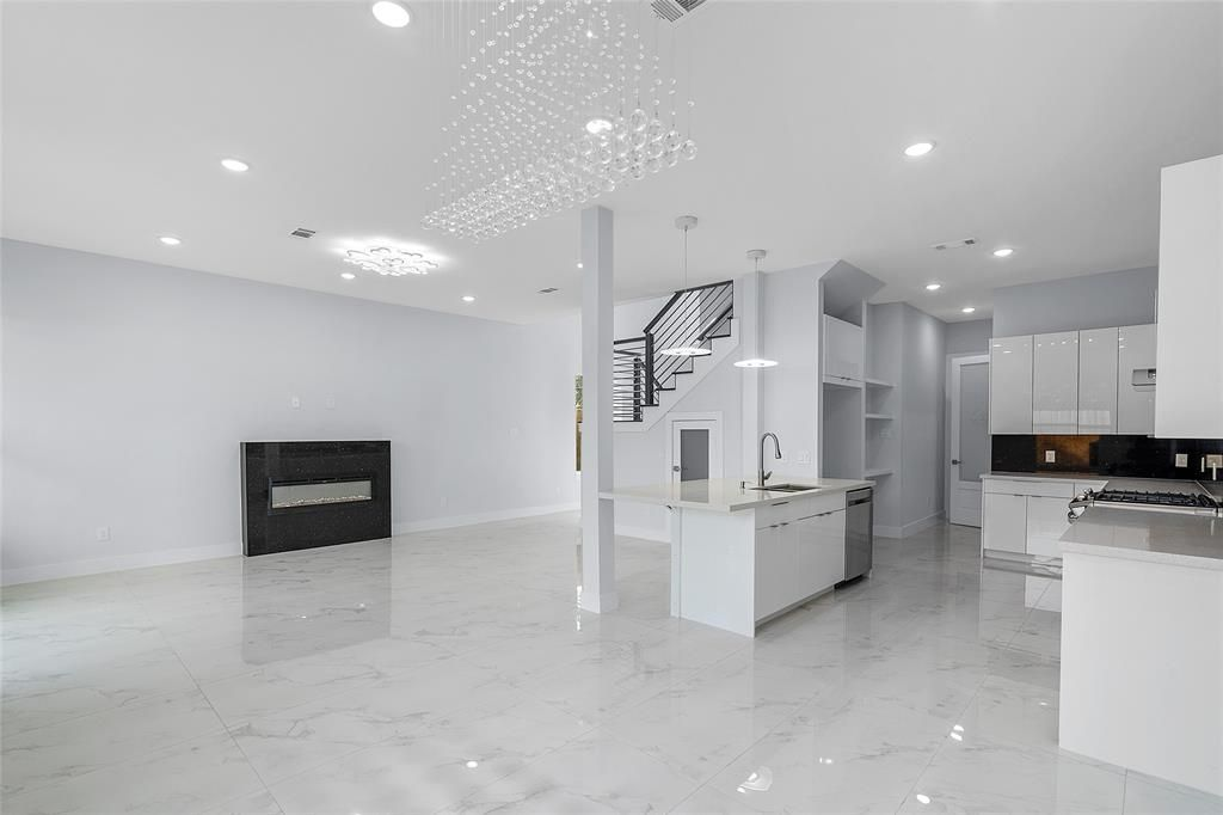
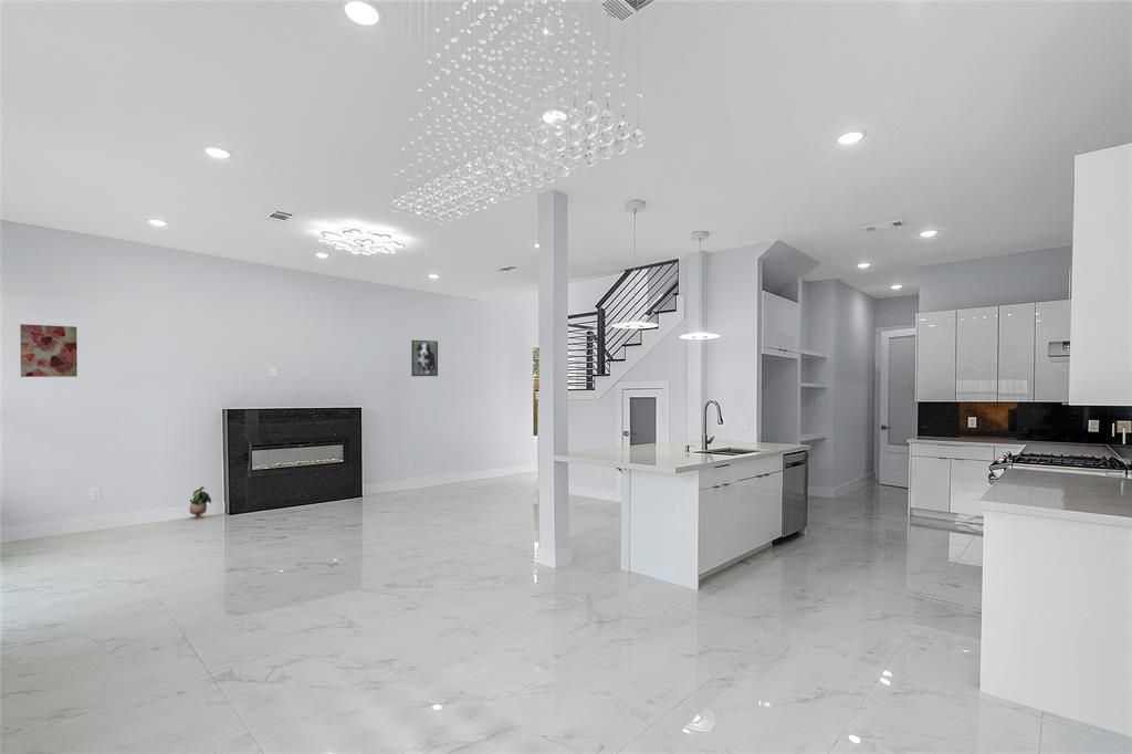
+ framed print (424, 358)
+ potted plant (200, 502)
+ wall art (49, 350)
